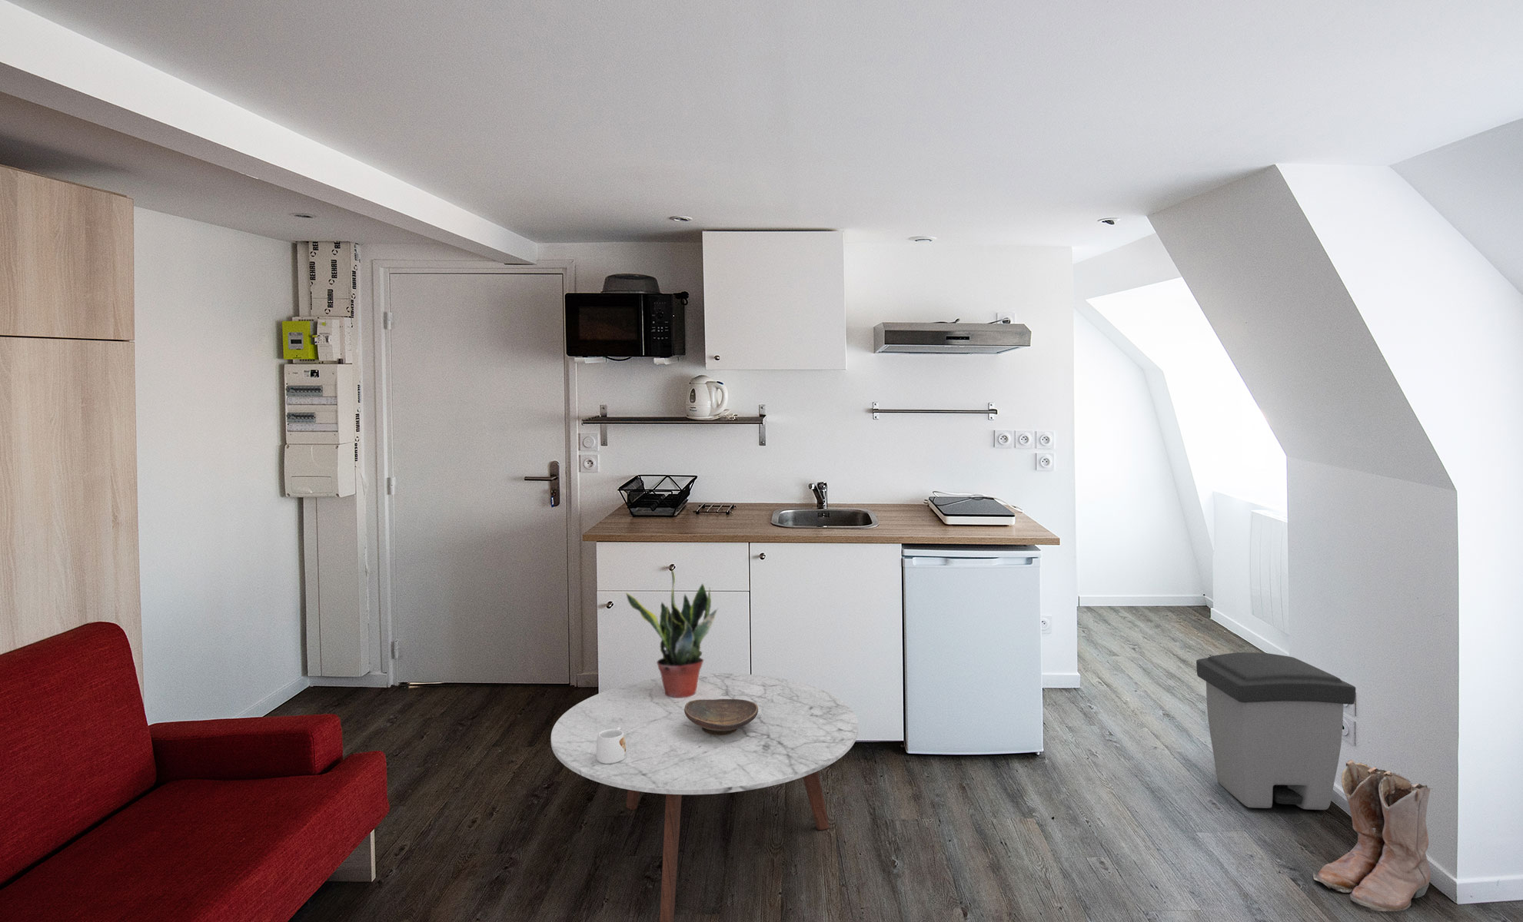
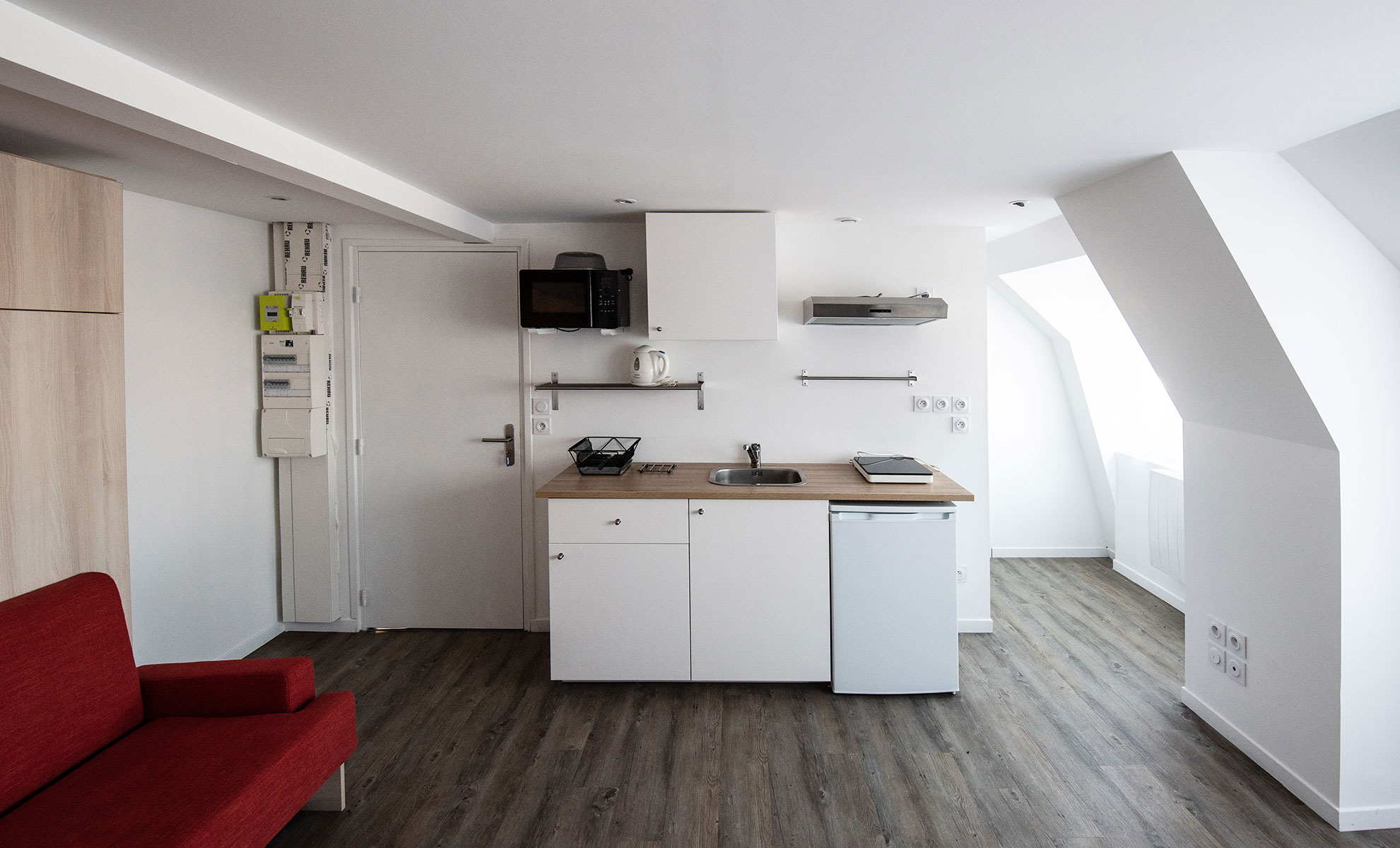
- mug (612, 743)
- decorative bowl (721, 717)
- coffee table (707, 784)
- potted plant (672, 633)
- trash can (1268, 728)
- boots (1372, 830)
